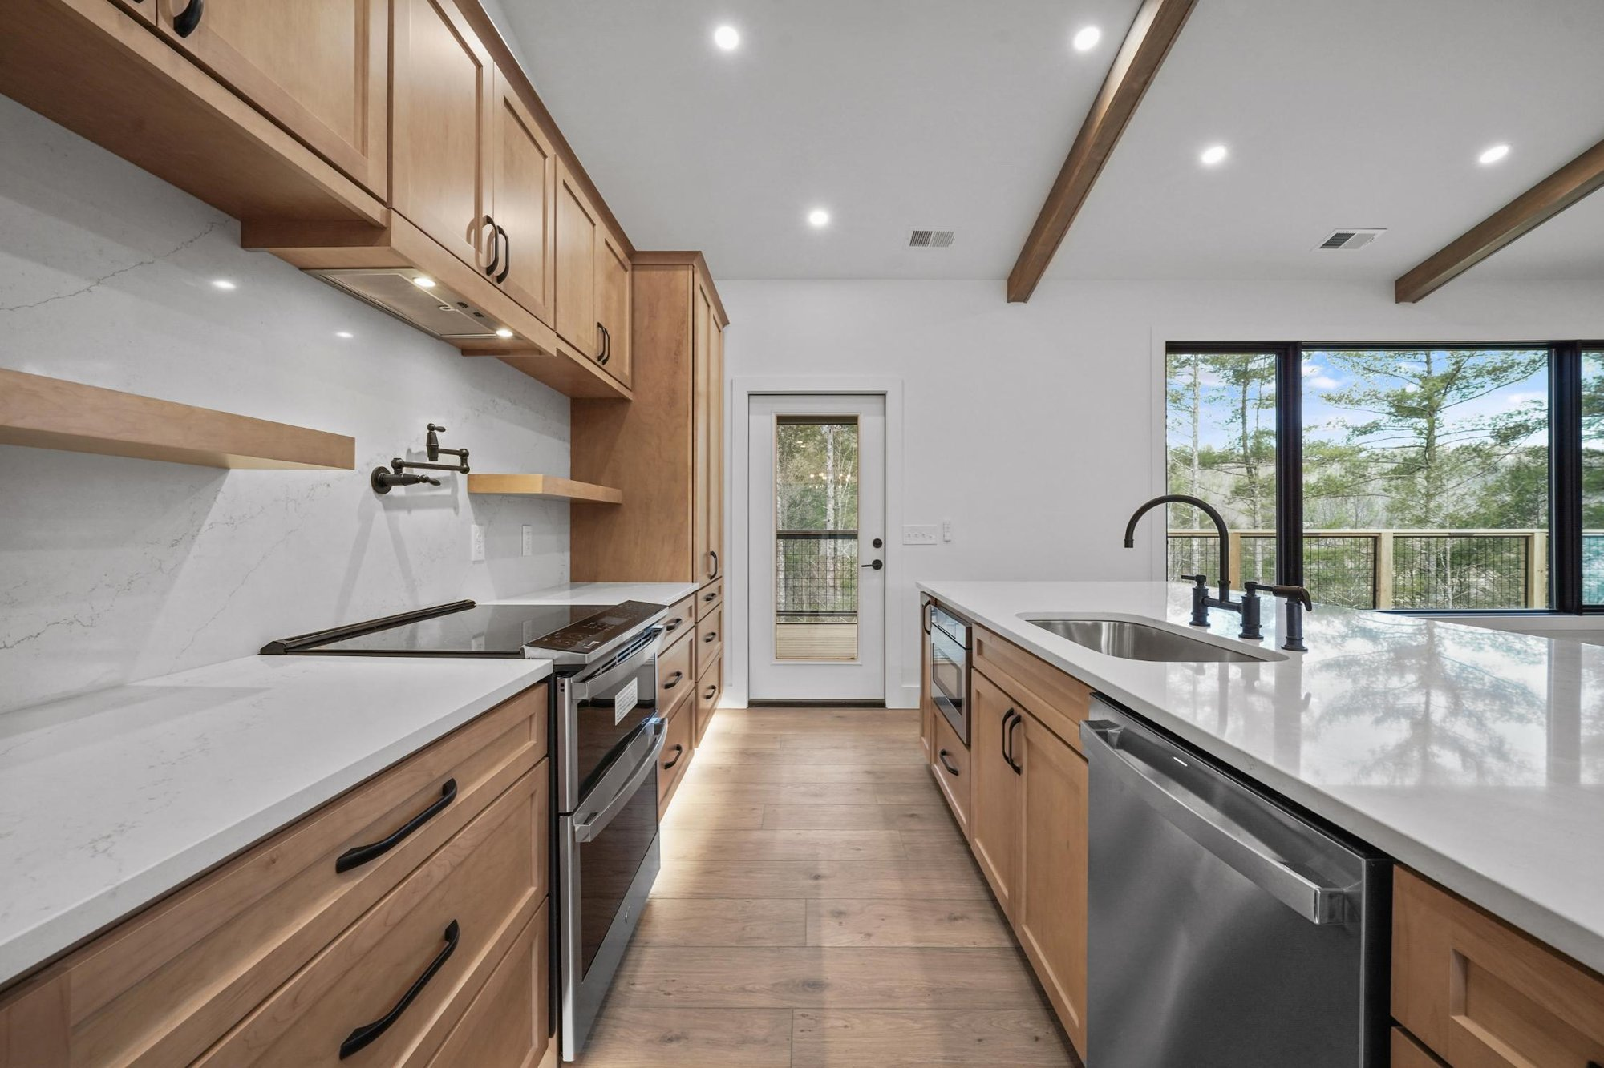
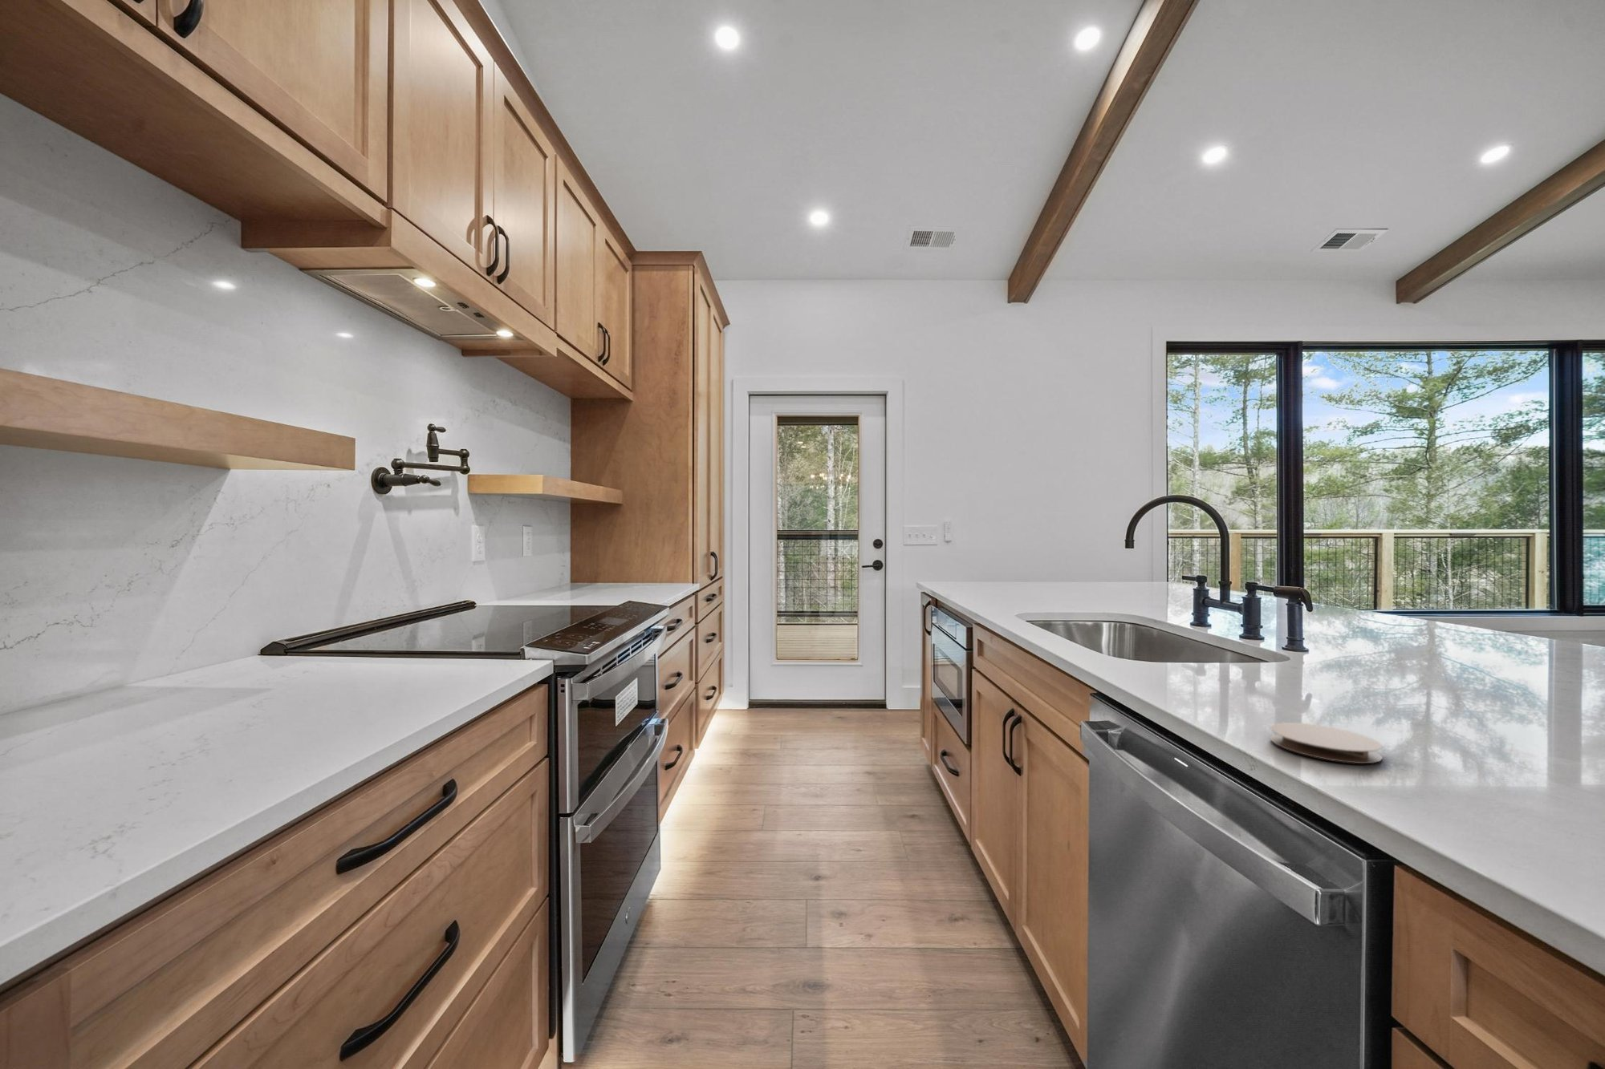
+ coaster (1323, 741)
